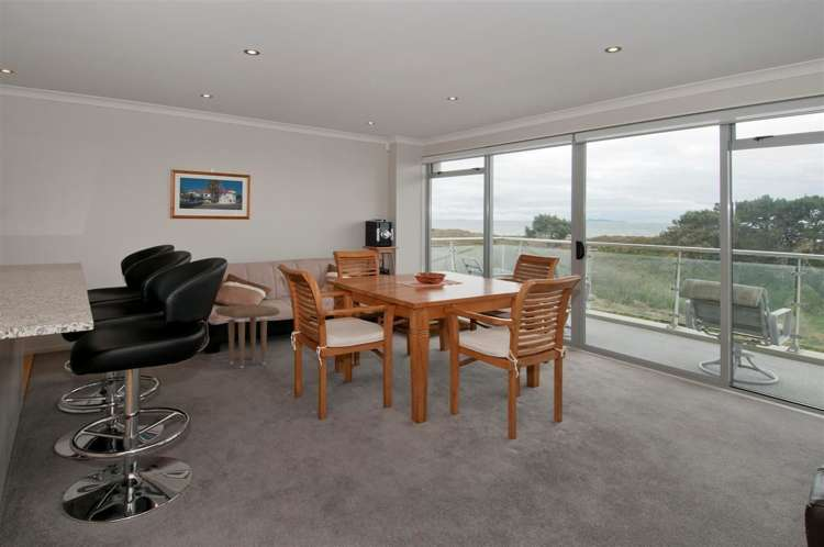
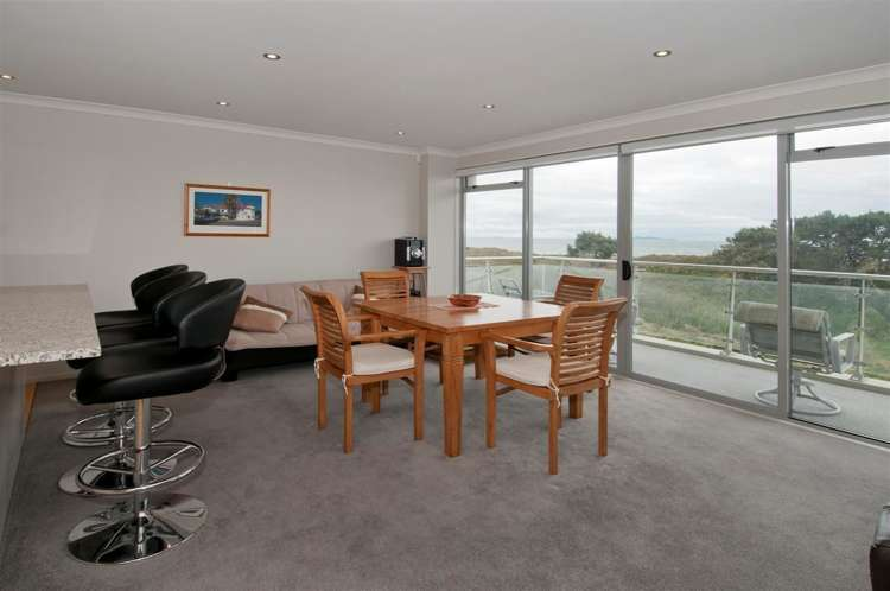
- side table (244, 335)
